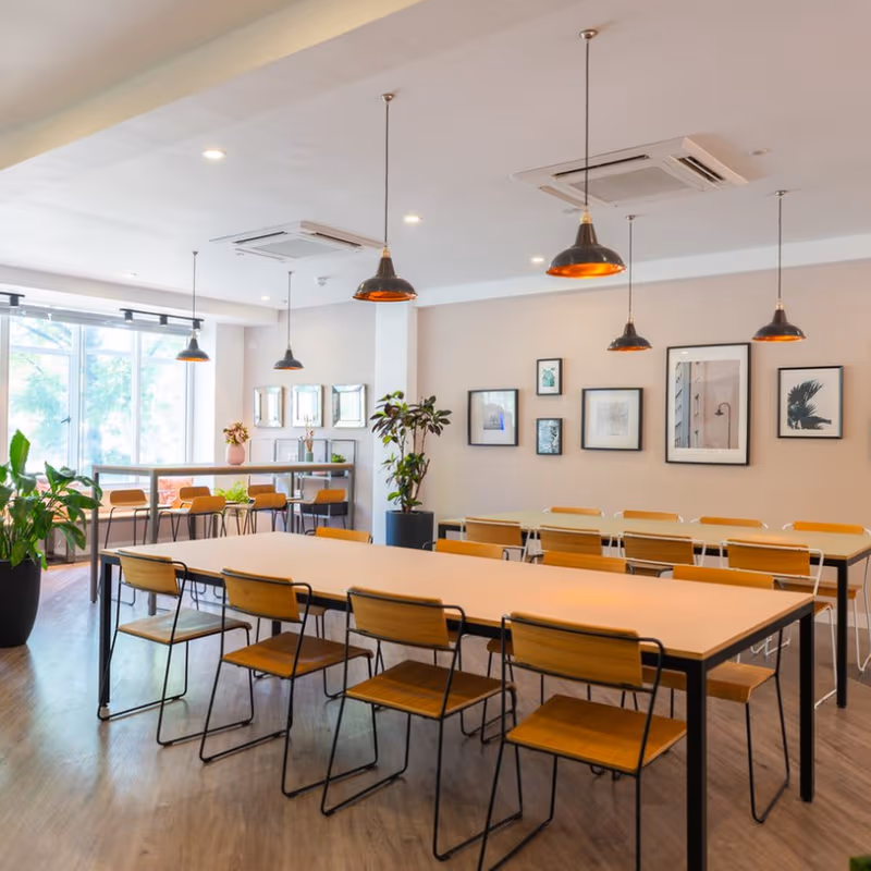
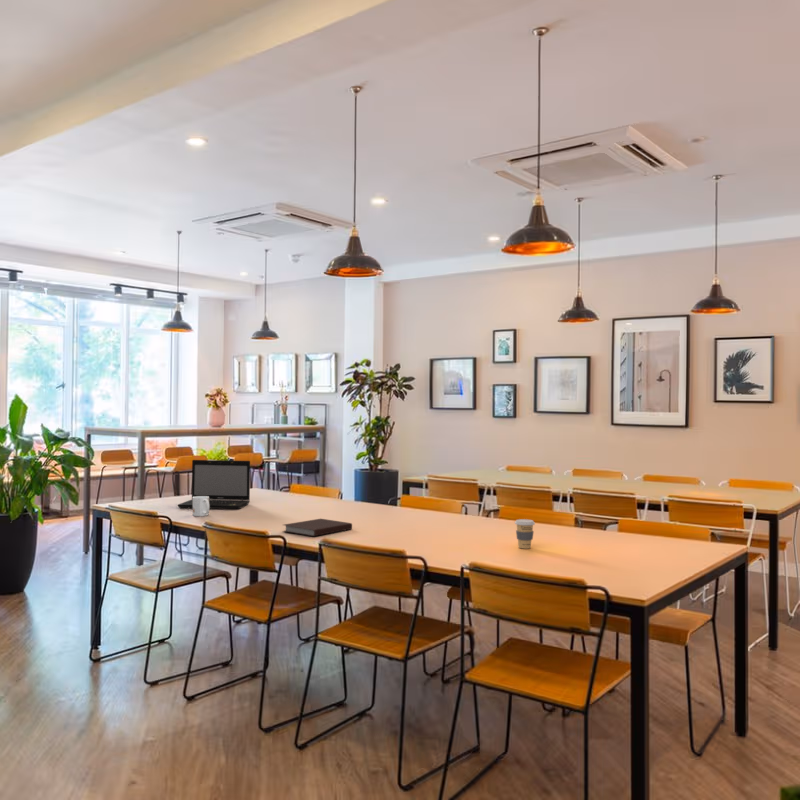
+ mug (202, 506)
+ coffee cup (524, 534)
+ notebook (317, 527)
+ laptop (214, 484)
